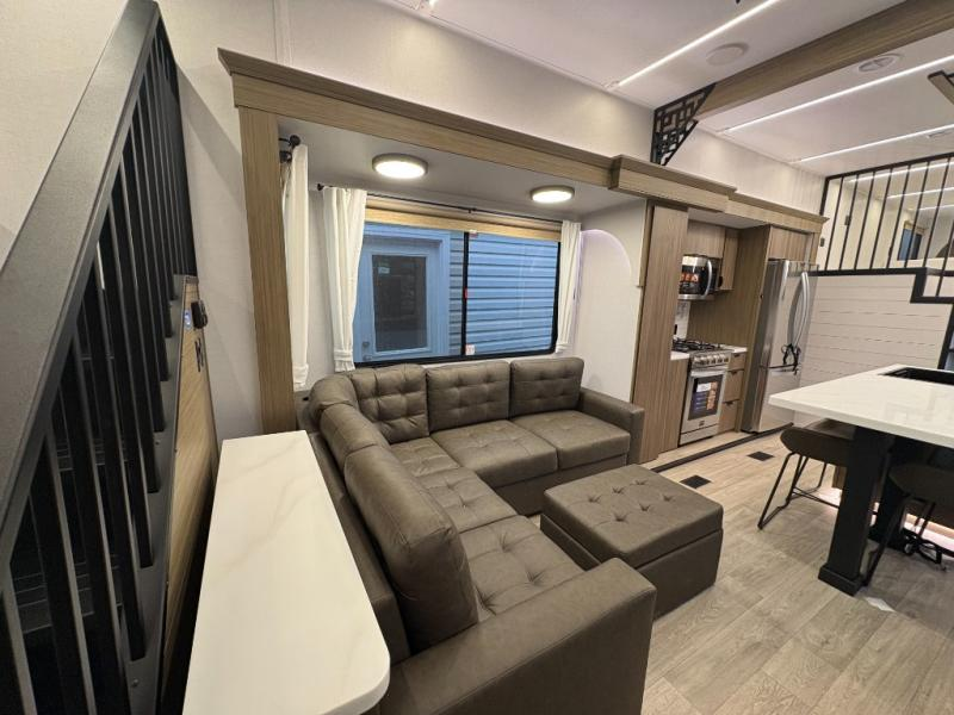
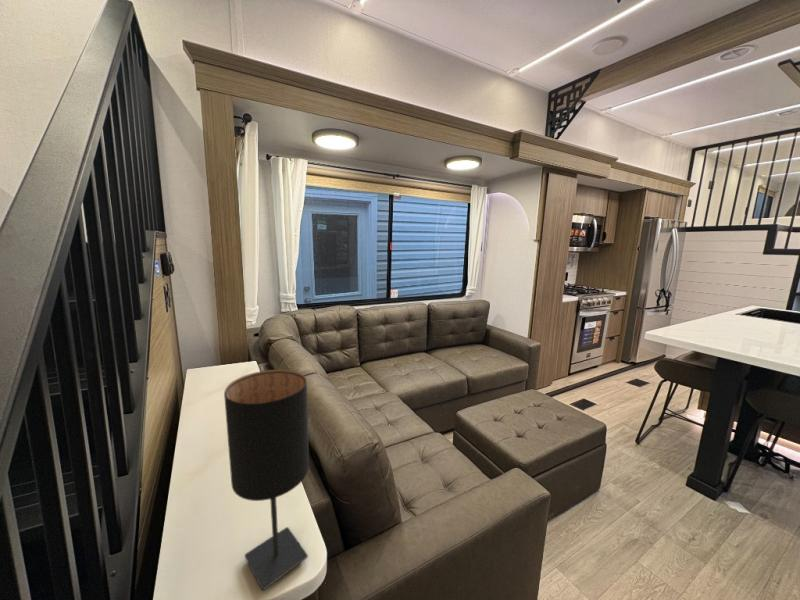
+ table lamp (272, 476)
